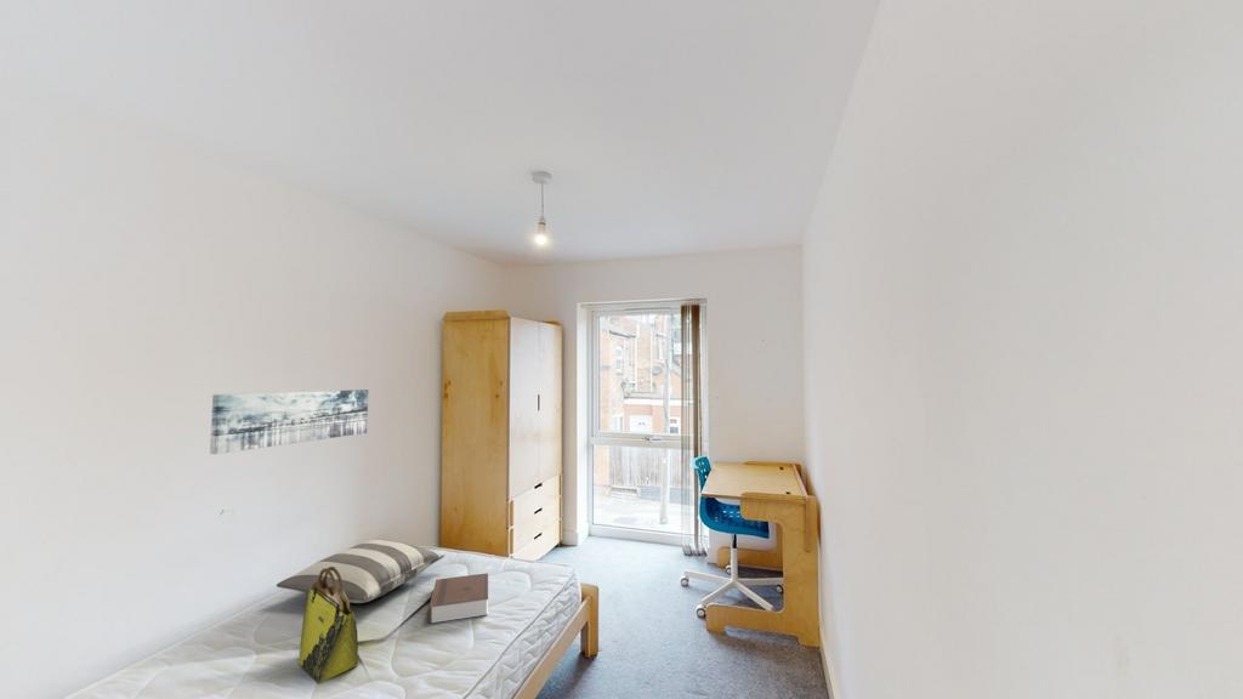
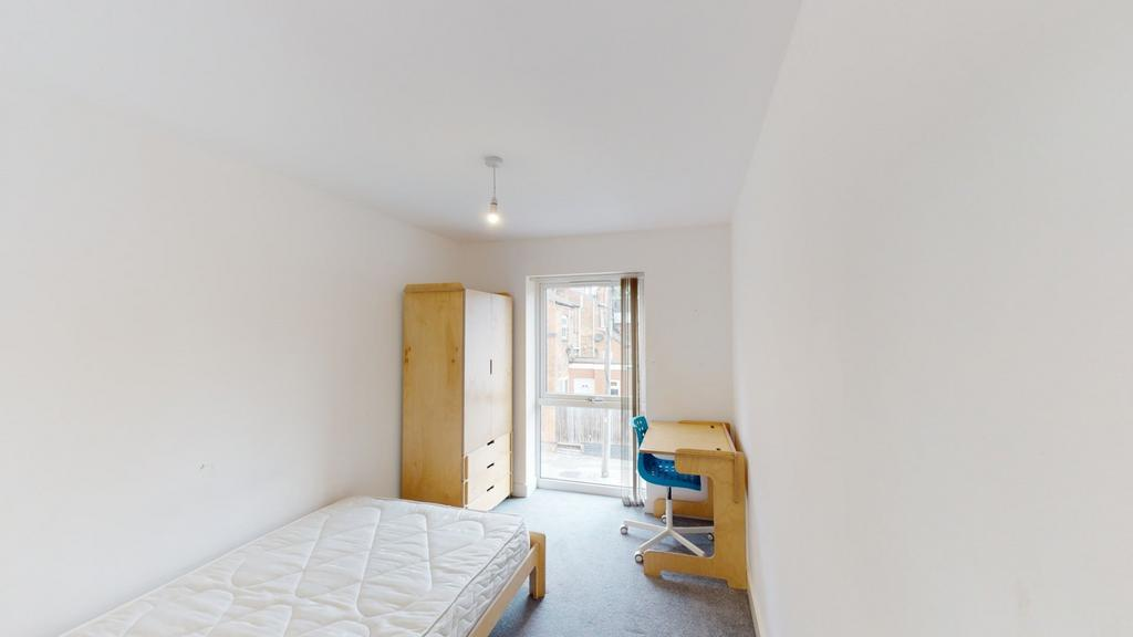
- pillow (367, 568)
- wall art (301, 416)
- tote bag (329, 615)
- book (460, 596)
